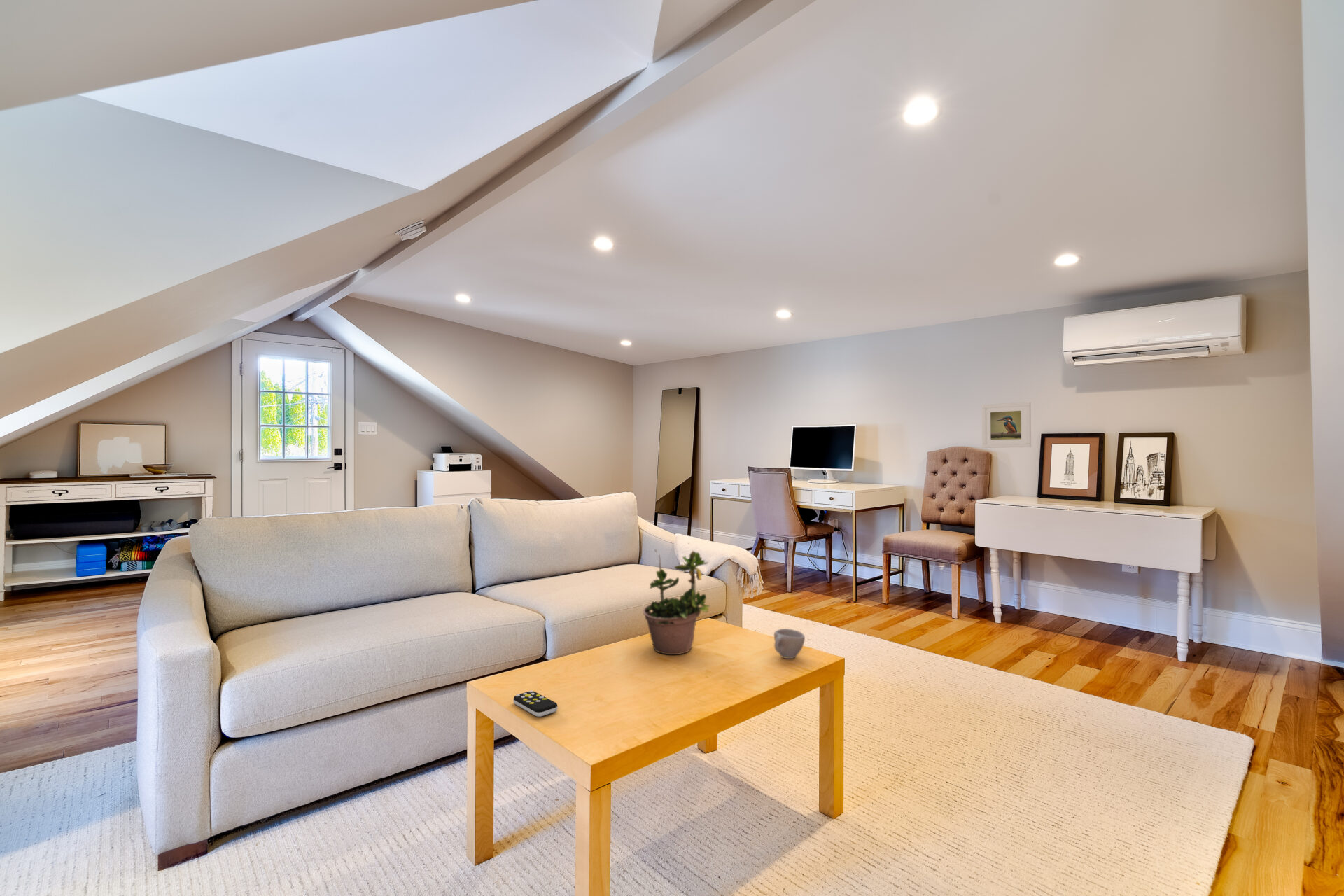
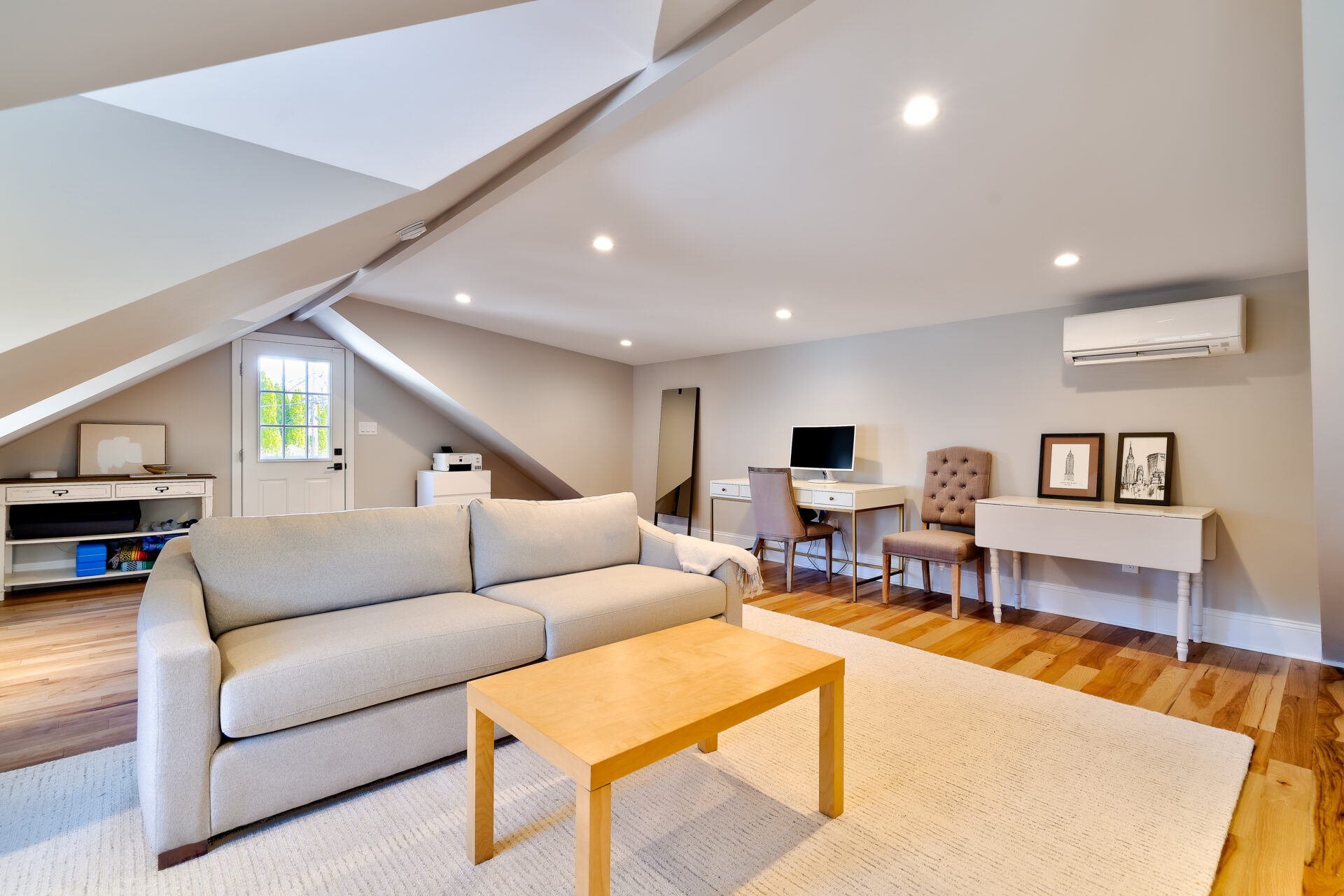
- remote control (535, 703)
- cup (787, 645)
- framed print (1006, 425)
- potted plant (672, 598)
